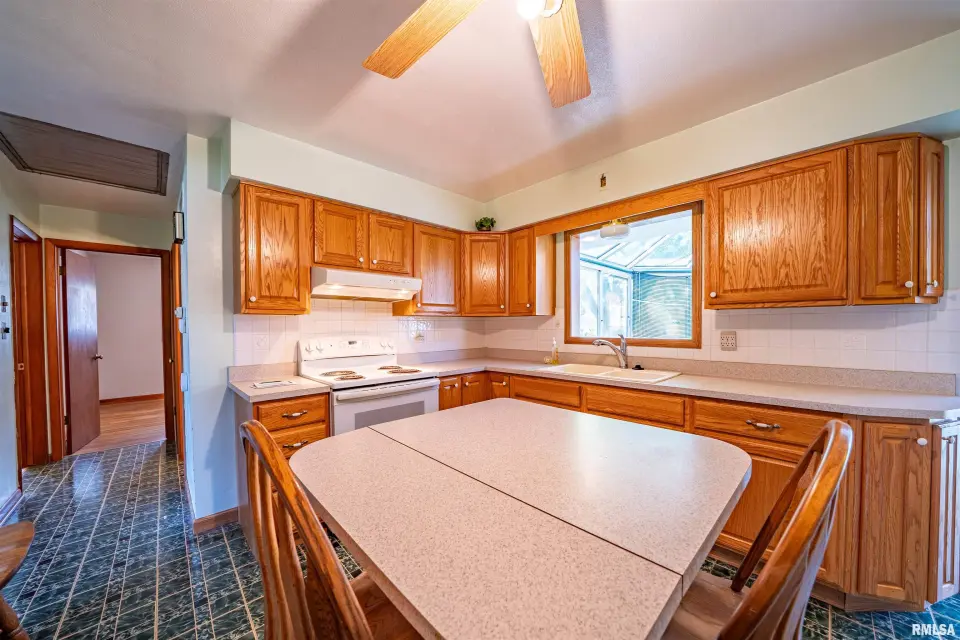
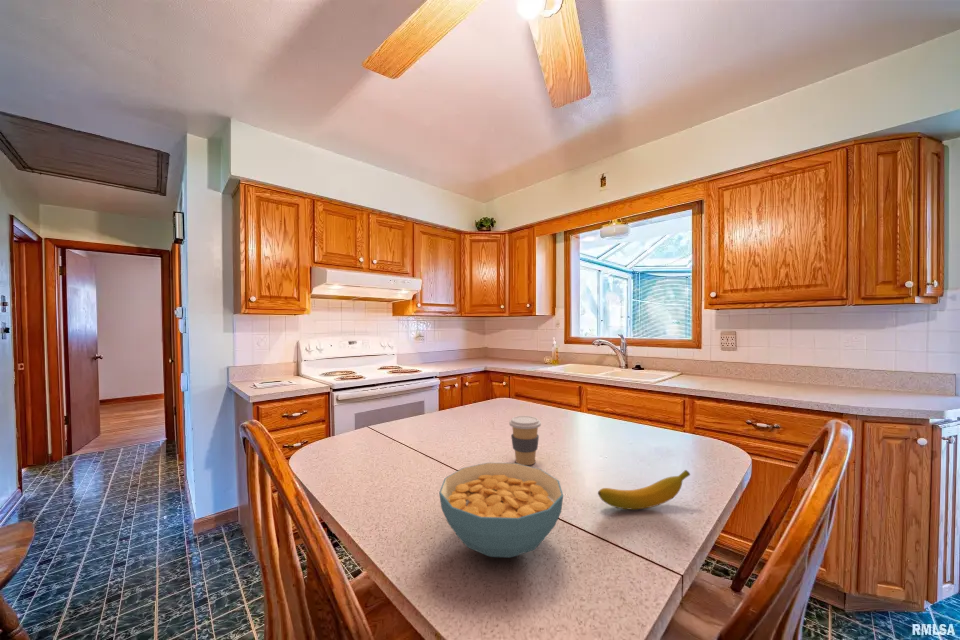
+ cereal bowl (501, 515)
+ banana (644, 489)
+ coffee cup (525, 440)
